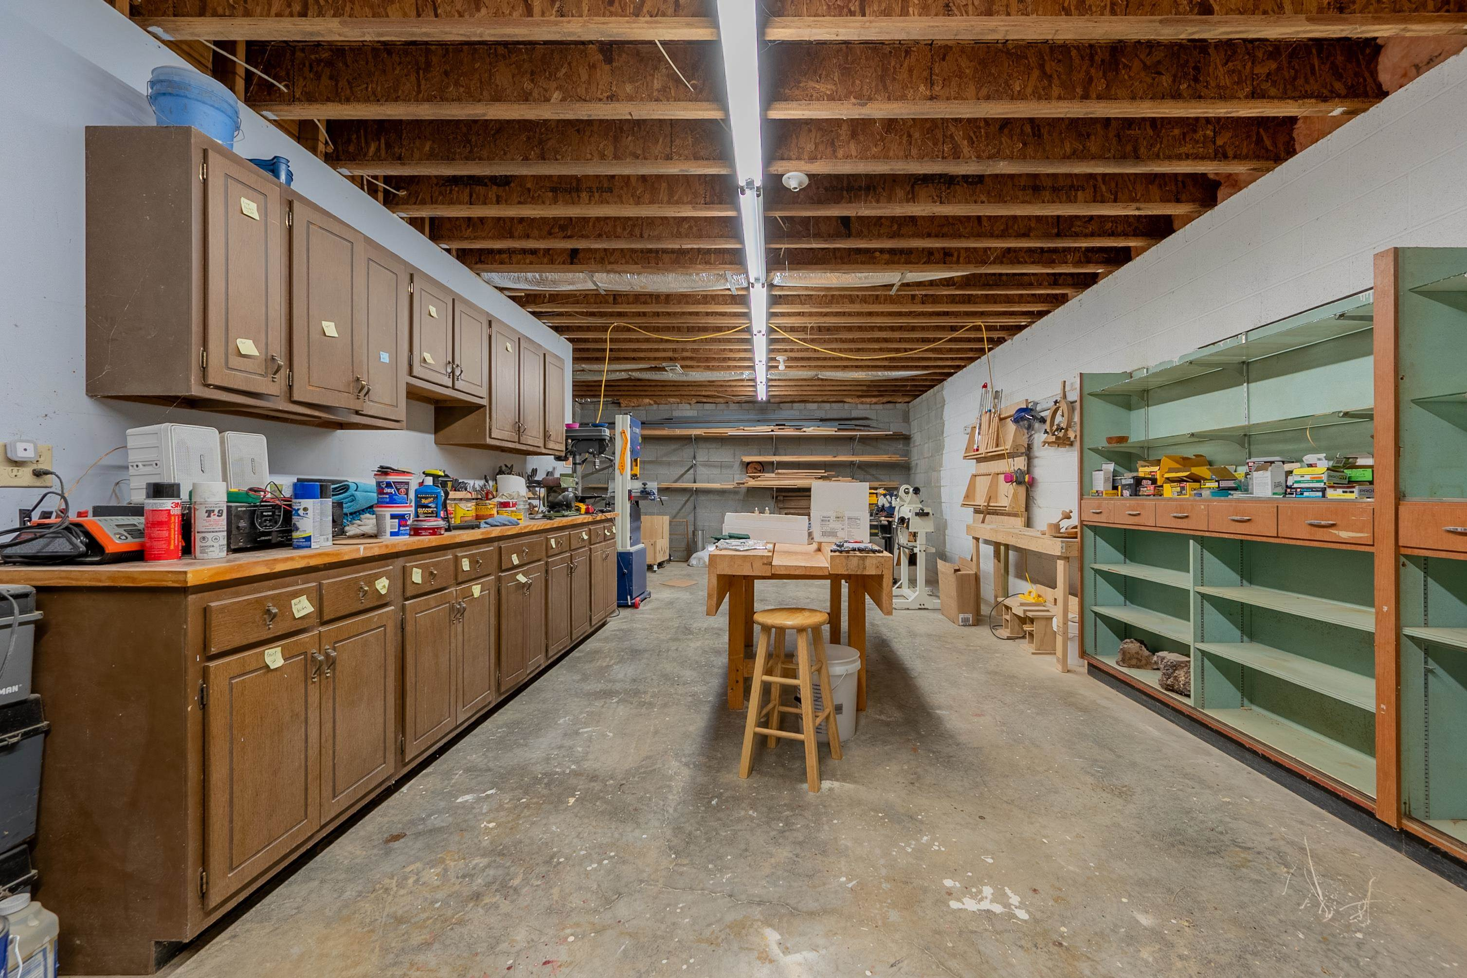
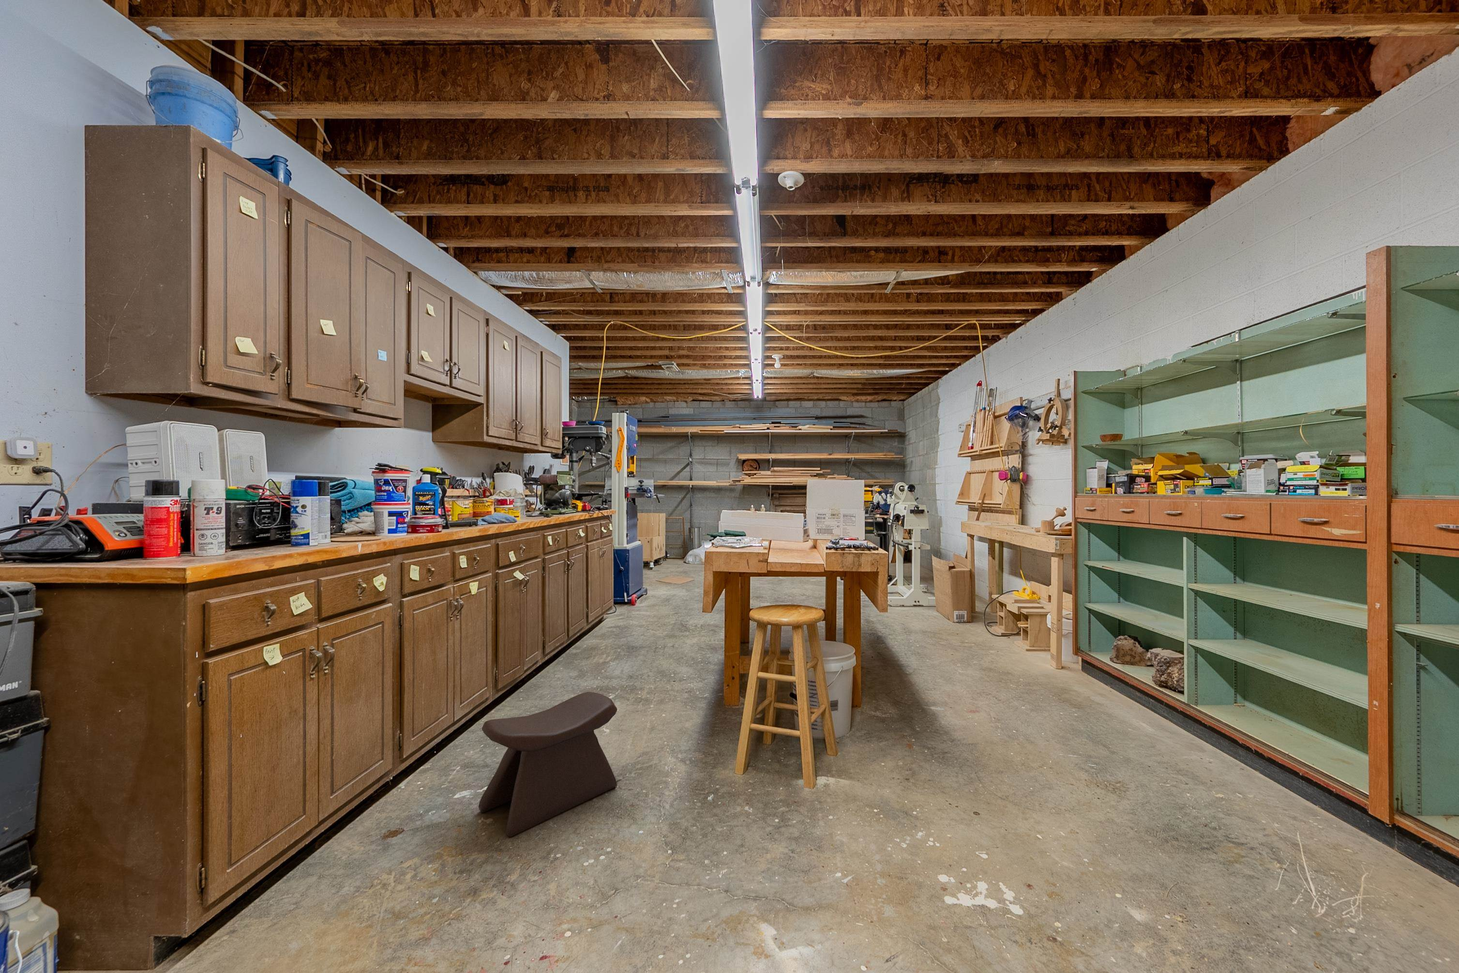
+ stool (551, 754)
